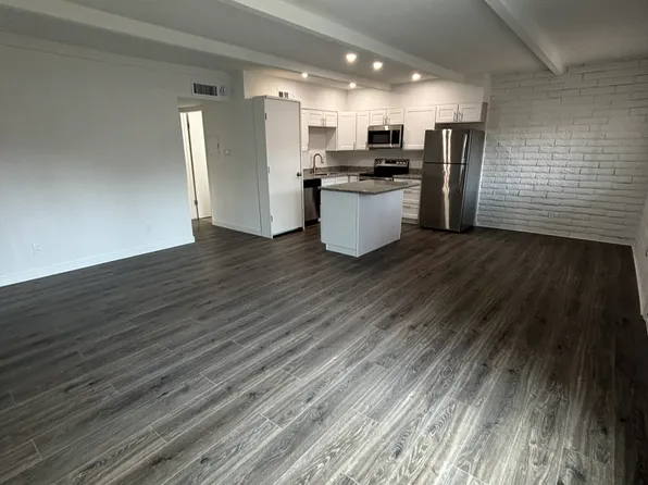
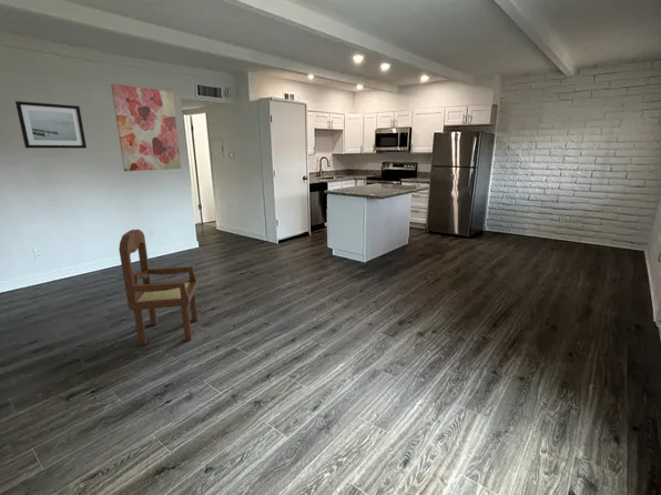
+ wall art (149, 130)
+ wall art (53, 125)
+ dining chair (163, 283)
